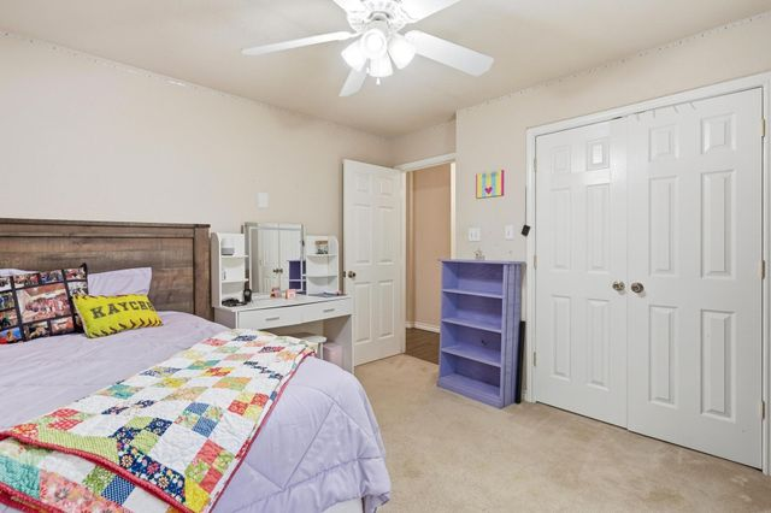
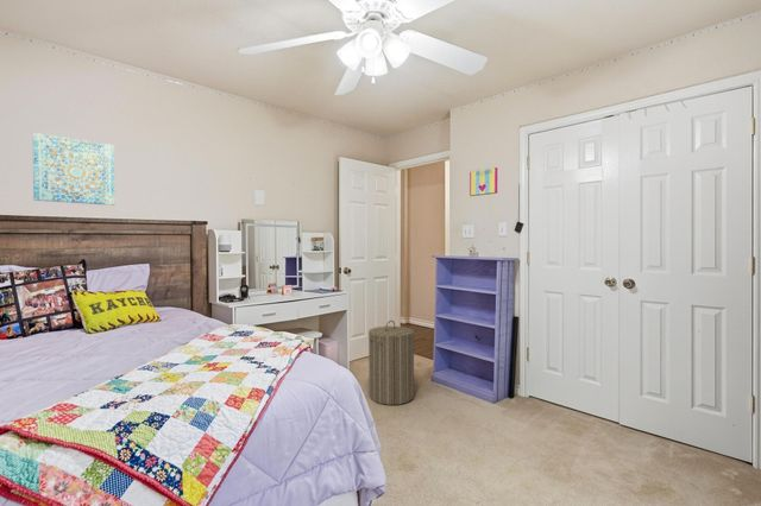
+ wall art (75, 171)
+ laundry hamper (391, 358)
